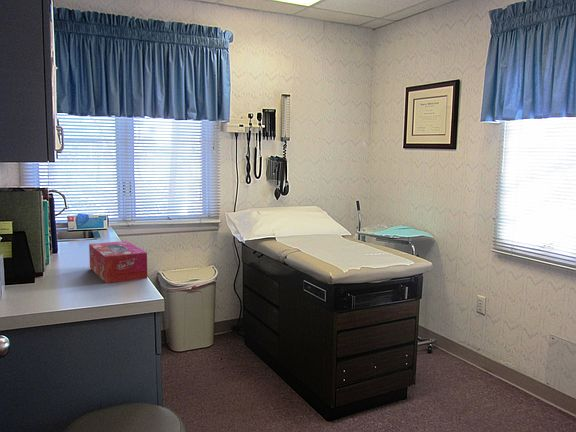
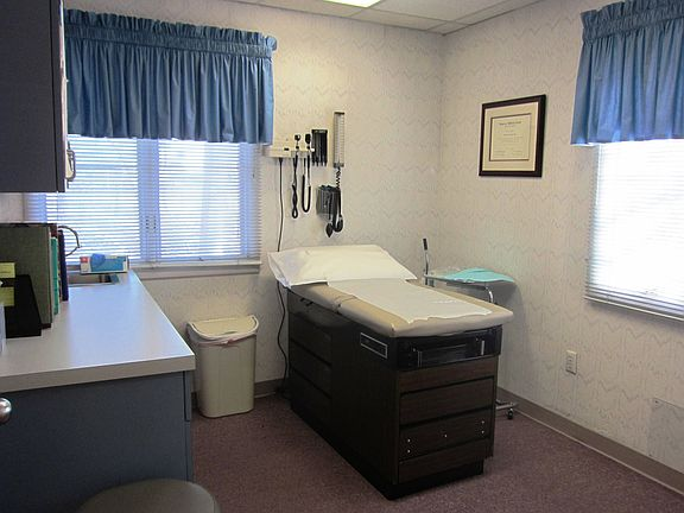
- tissue box (117, 260)
